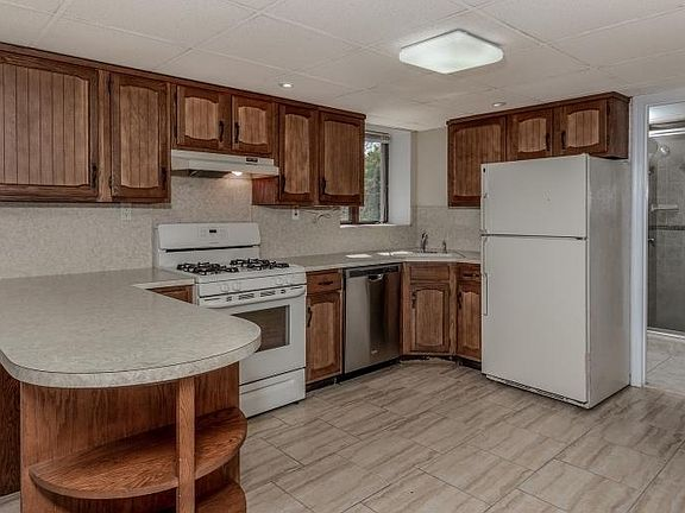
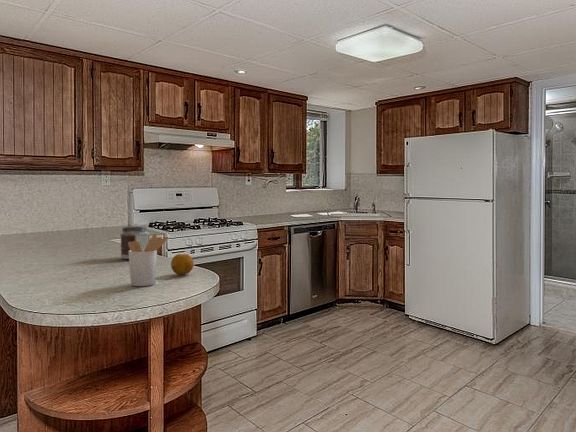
+ utensil holder (148, 259)
+ fruit (182, 264)
+ jar (135, 240)
